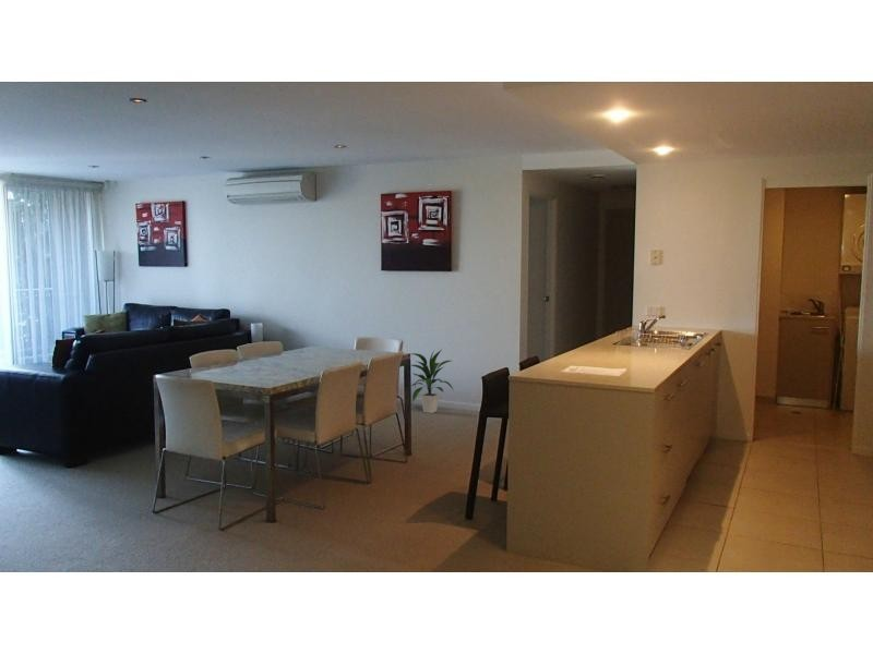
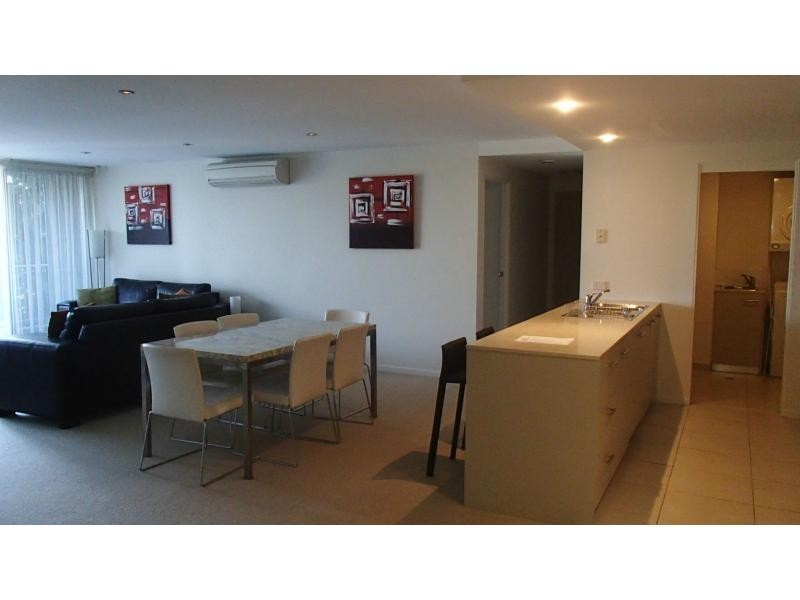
- indoor plant (428, 379)
